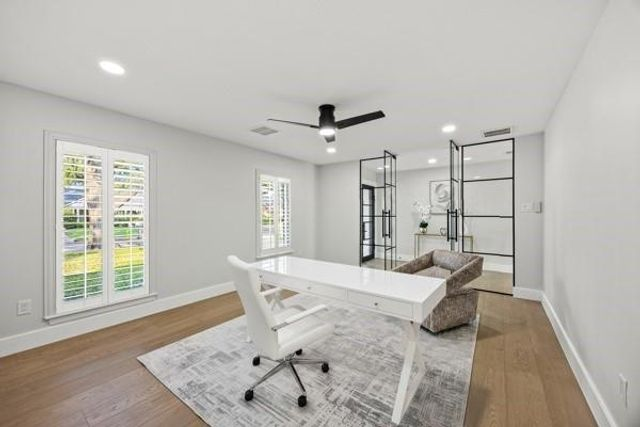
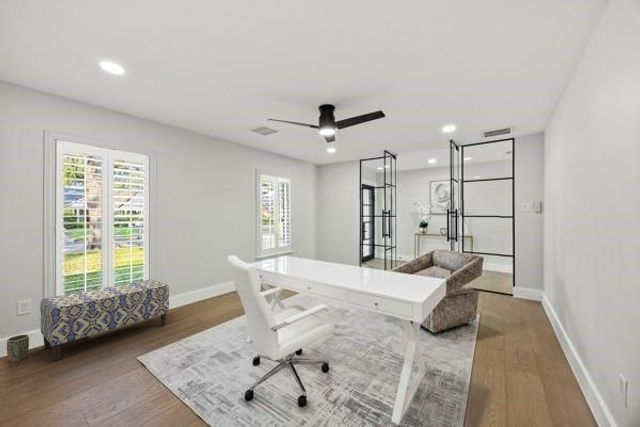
+ plant pot (18, 348)
+ bench (110, 313)
